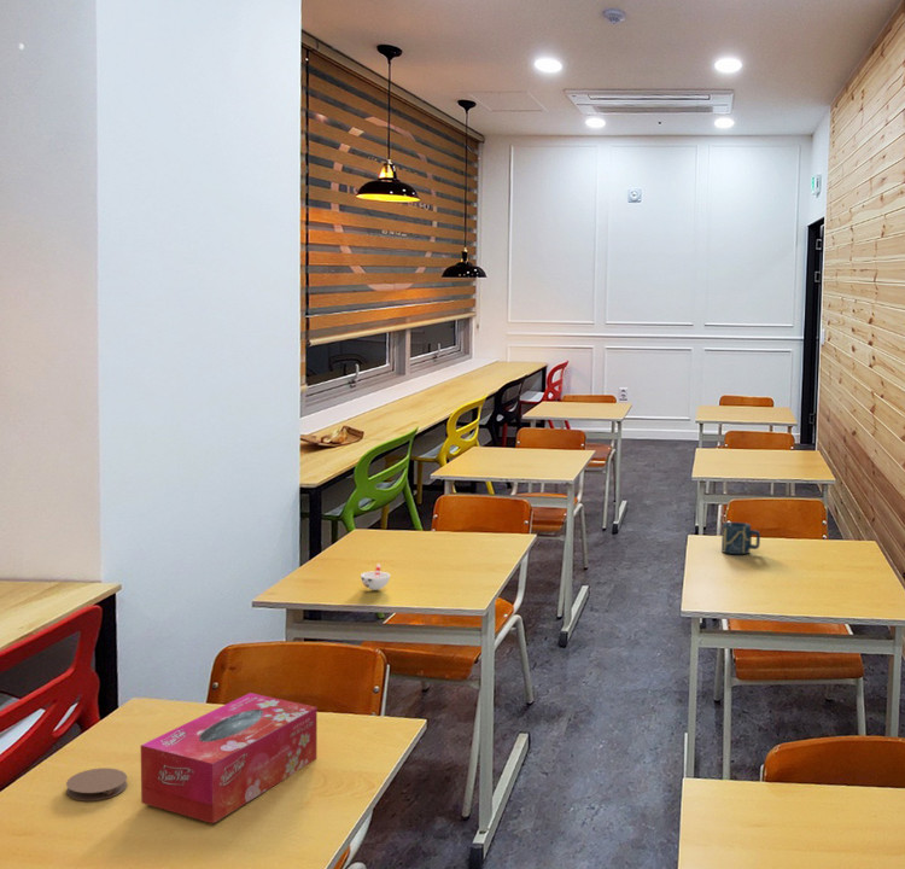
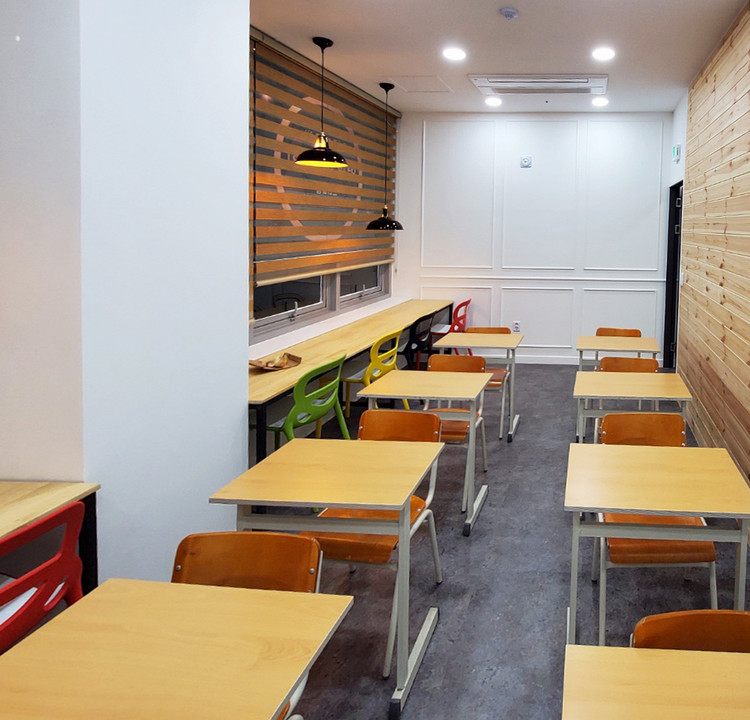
- tissue box (233, 752)
- coaster (97, 783)
- cup (740, 538)
- cup (375, 578)
